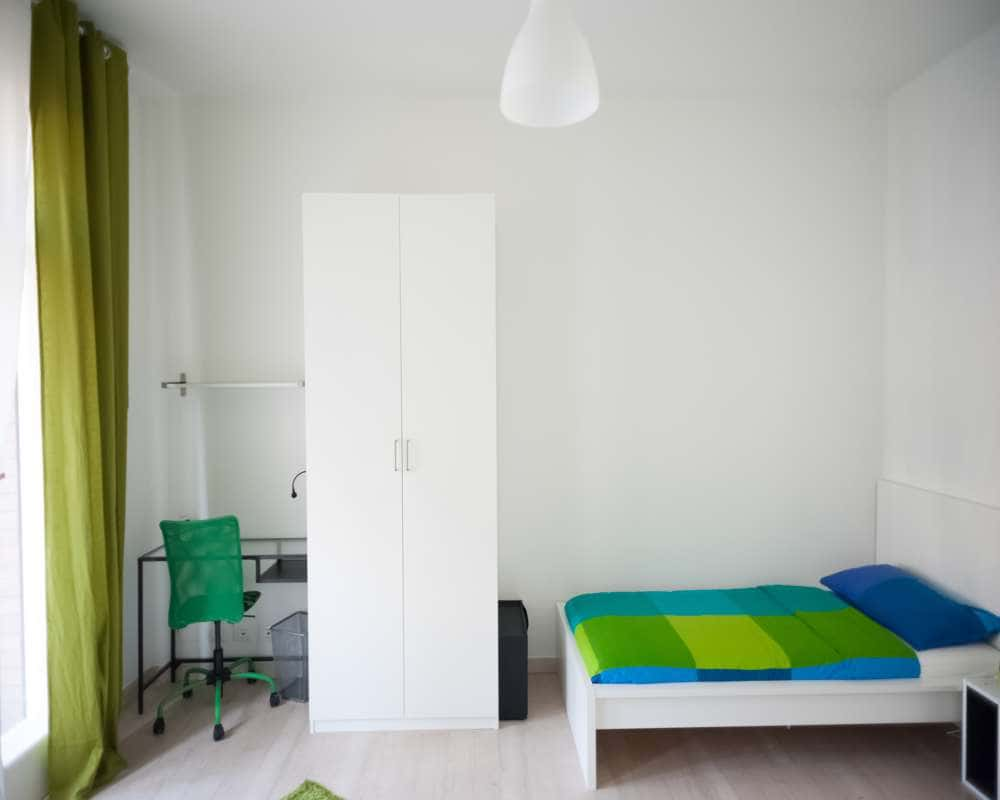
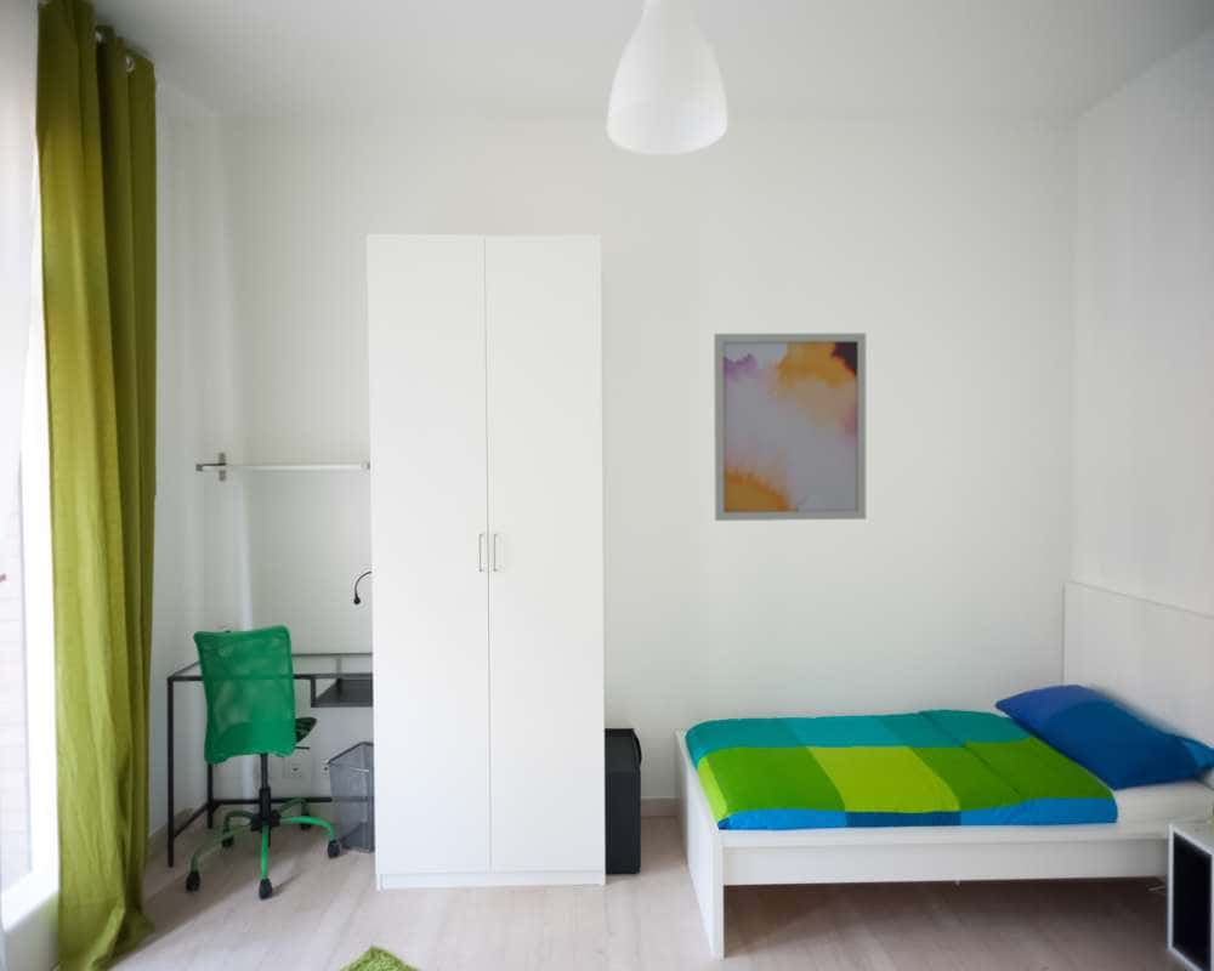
+ wall art (789, 426)
